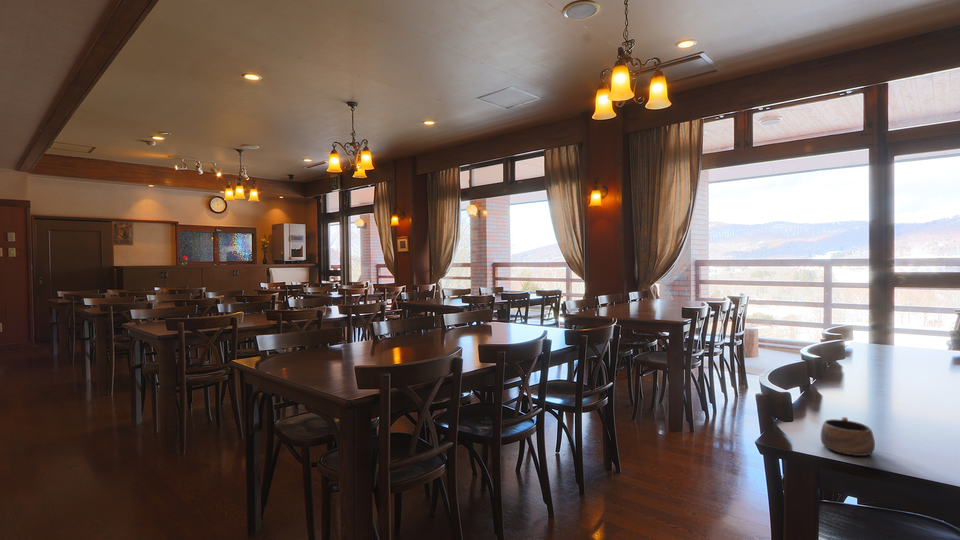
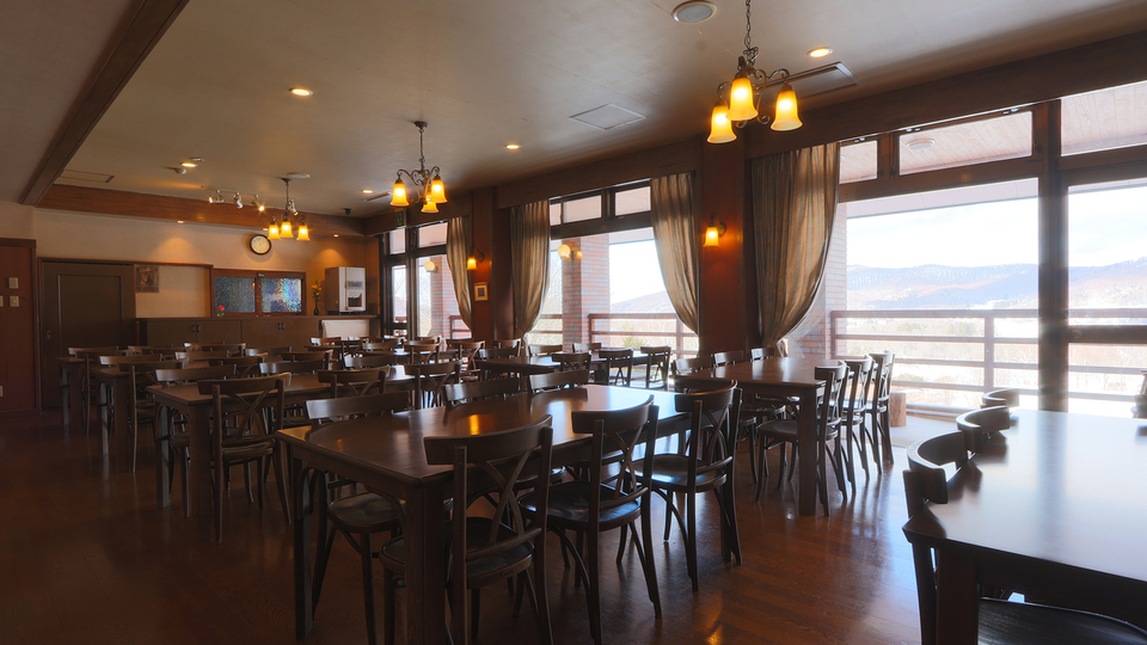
- cup (848, 434)
